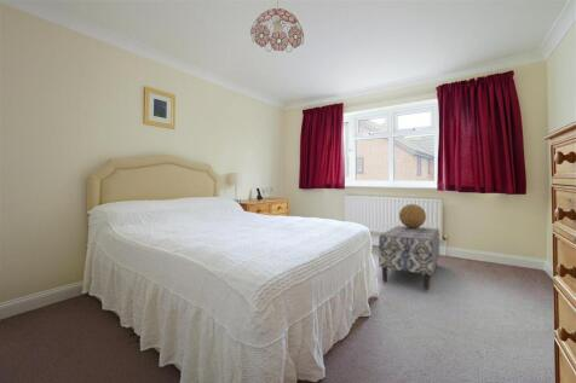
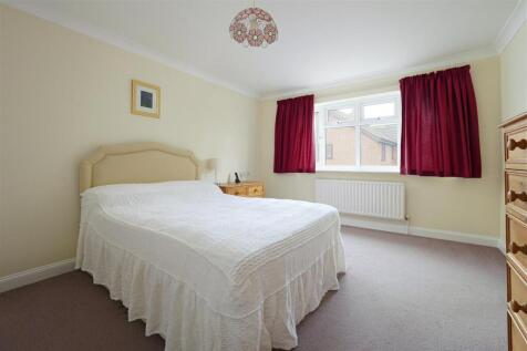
- bench (411, 251)
- decorative sphere (411, 215)
